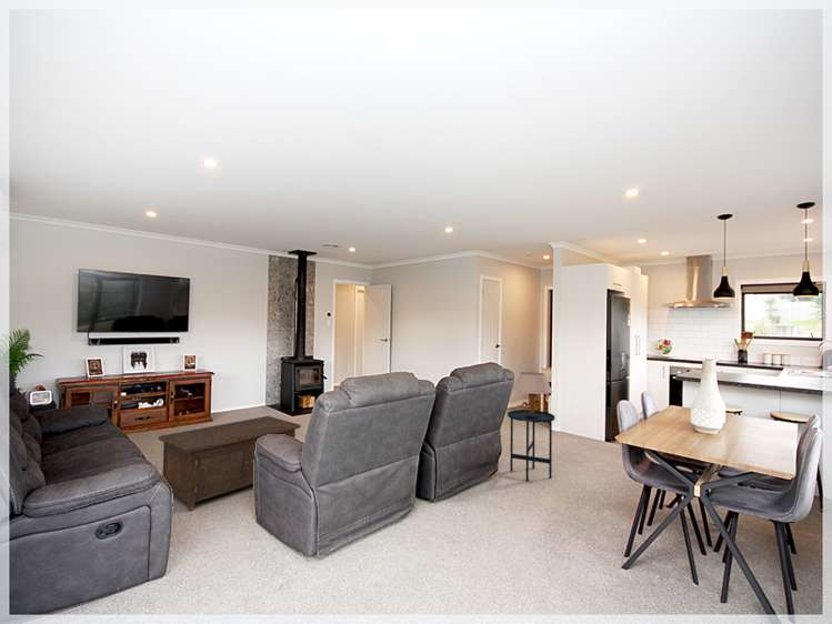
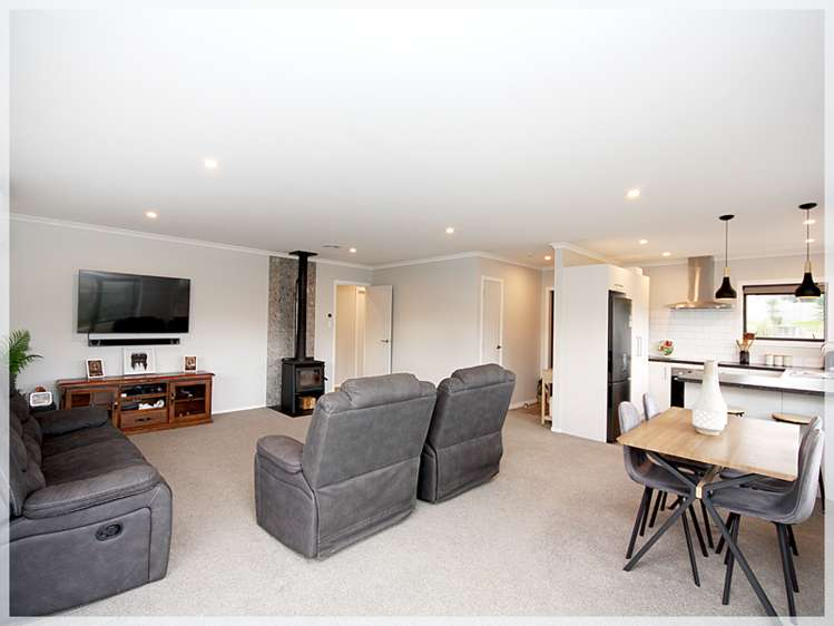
- side table (530, 444)
- table lamp (532, 394)
- cabinet (233, 456)
